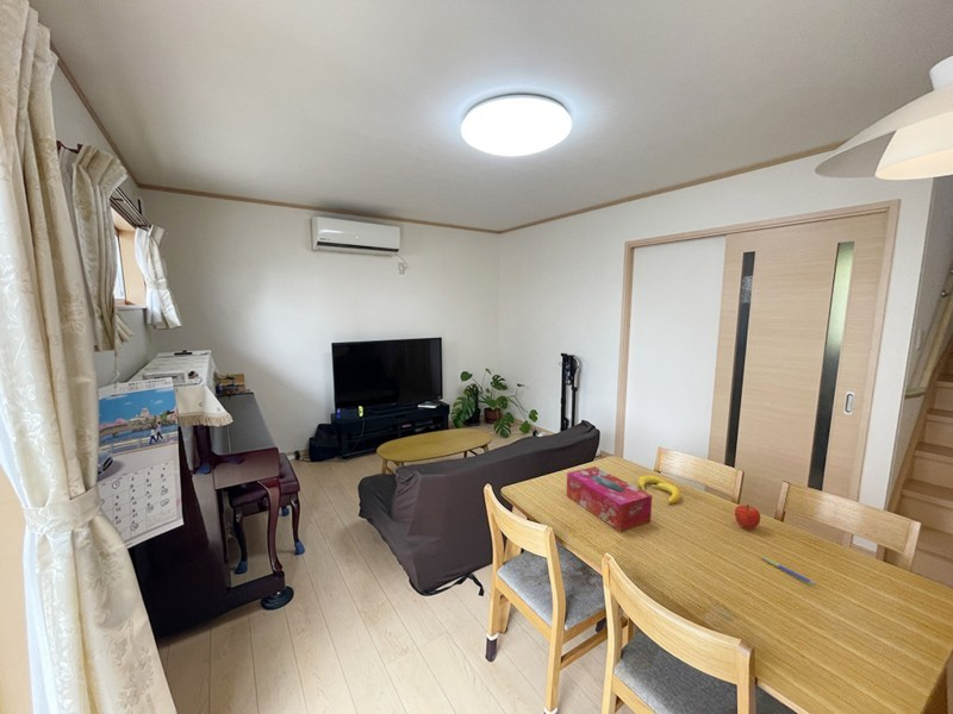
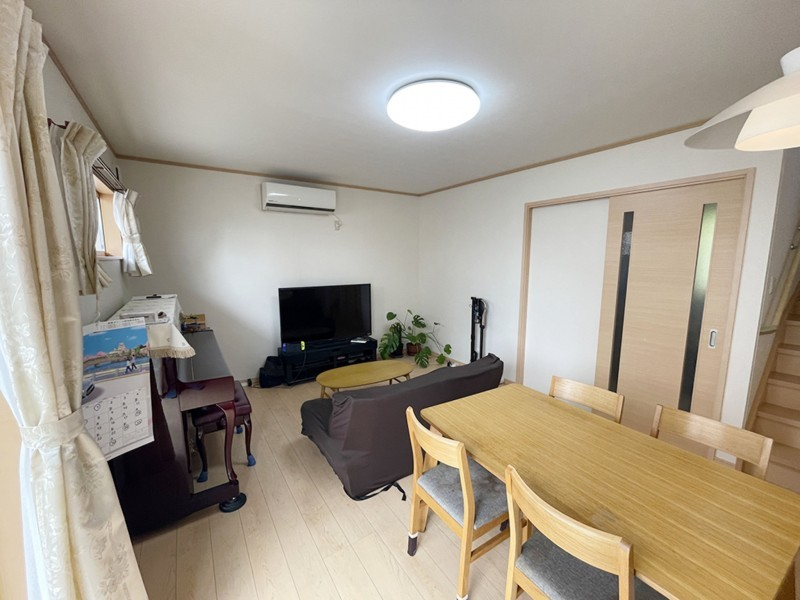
- pen (785, 569)
- banana (658, 487)
- tissue box (605, 495)
- fruit (747, 515)
